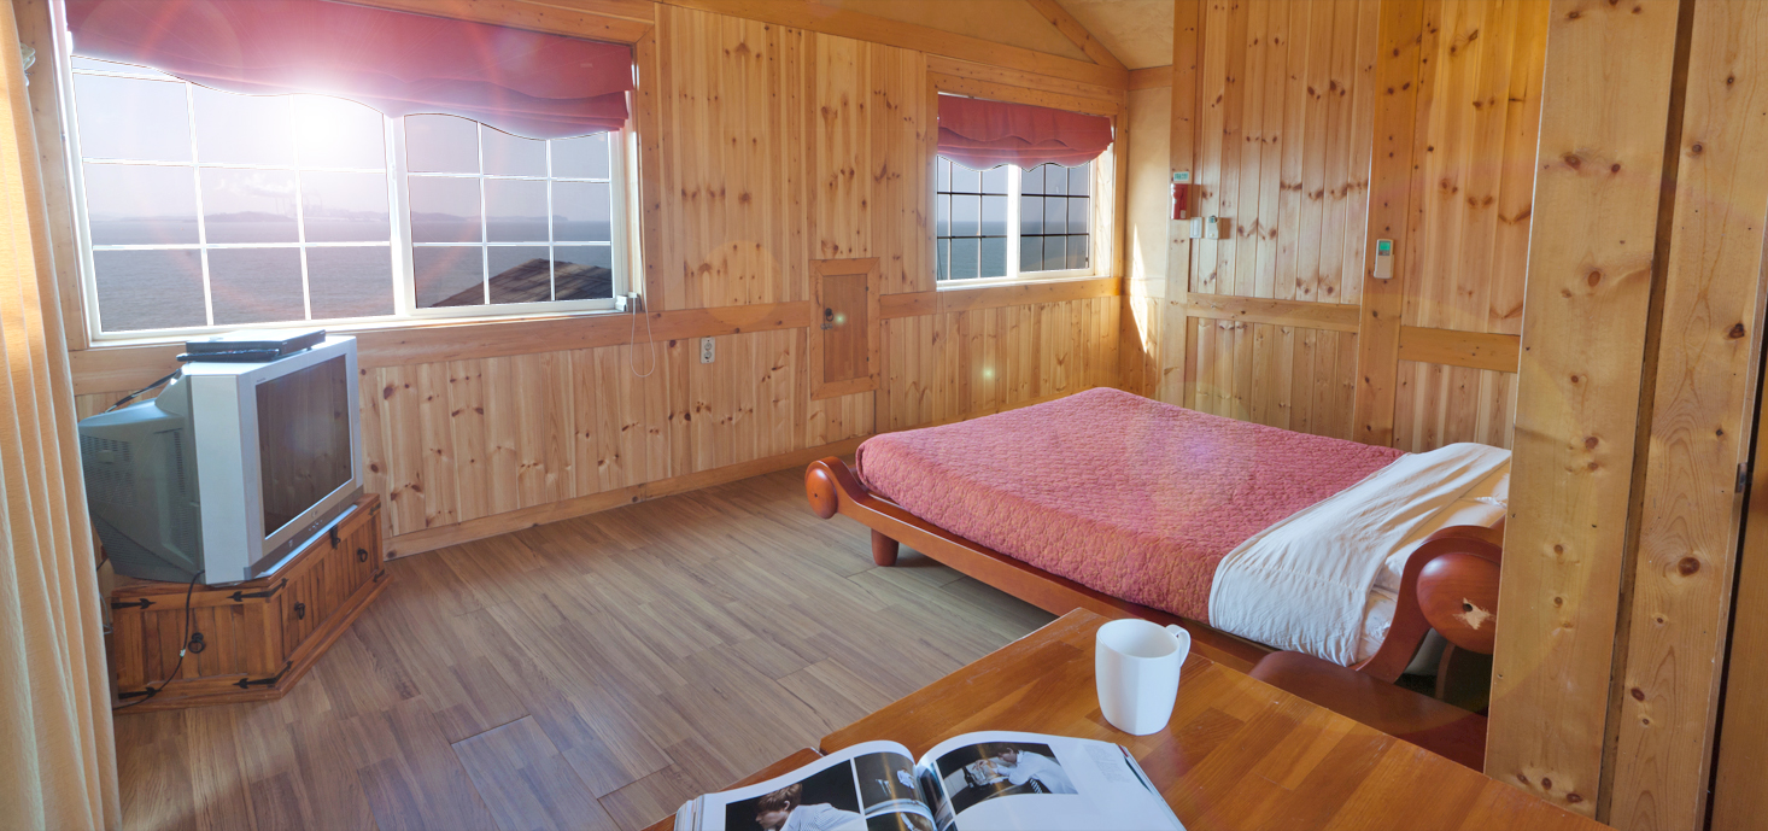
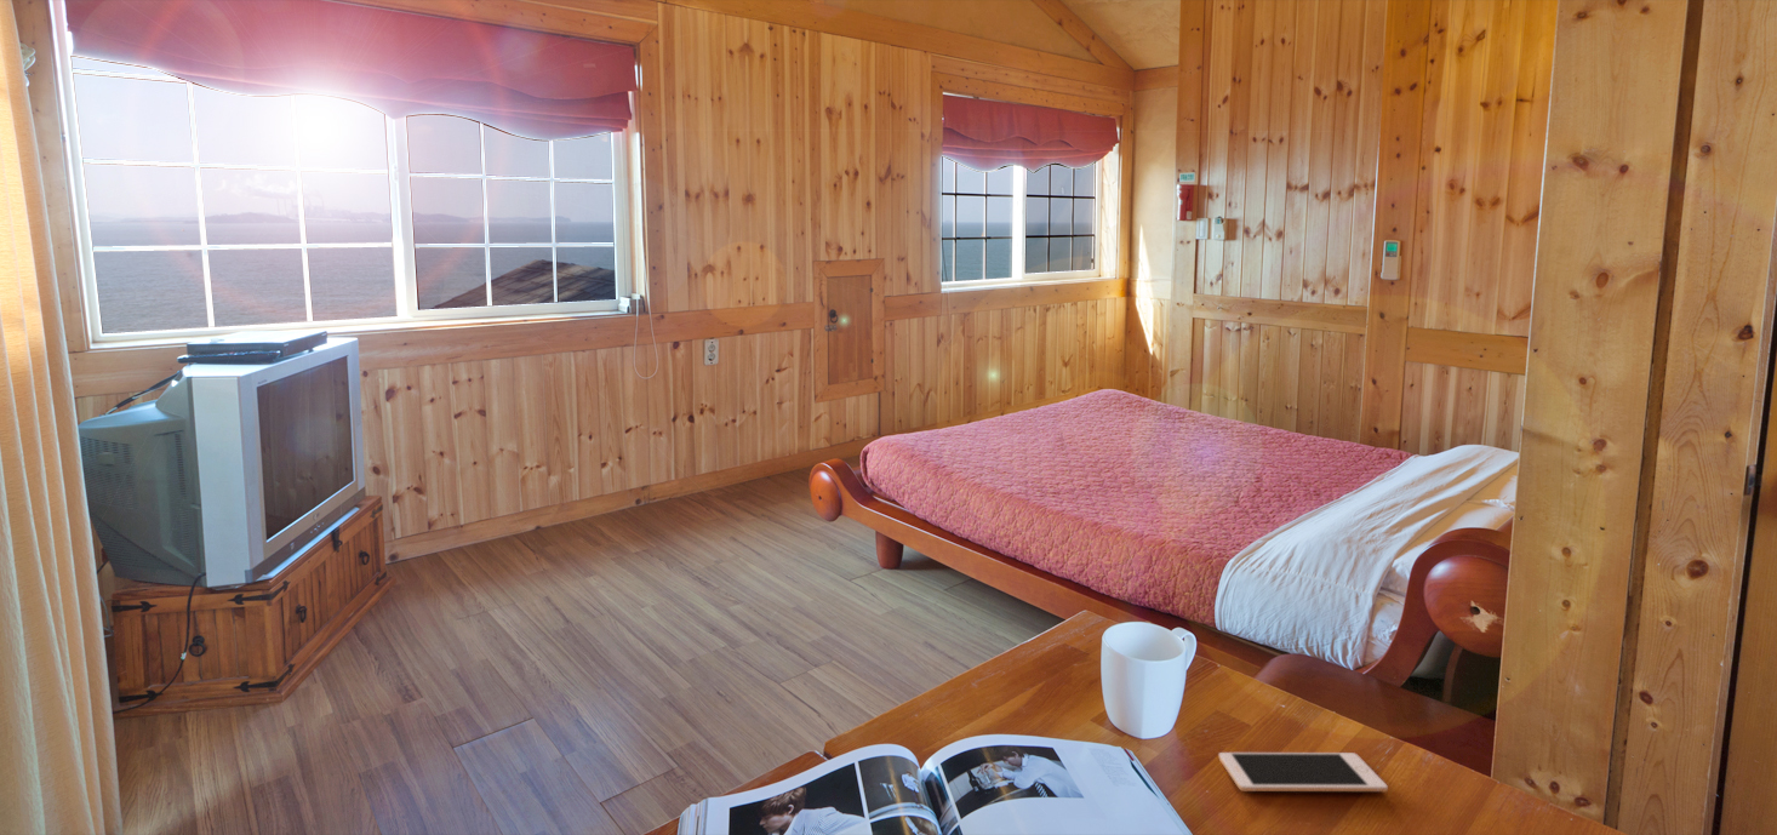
+ cell phone (1299, 771)
